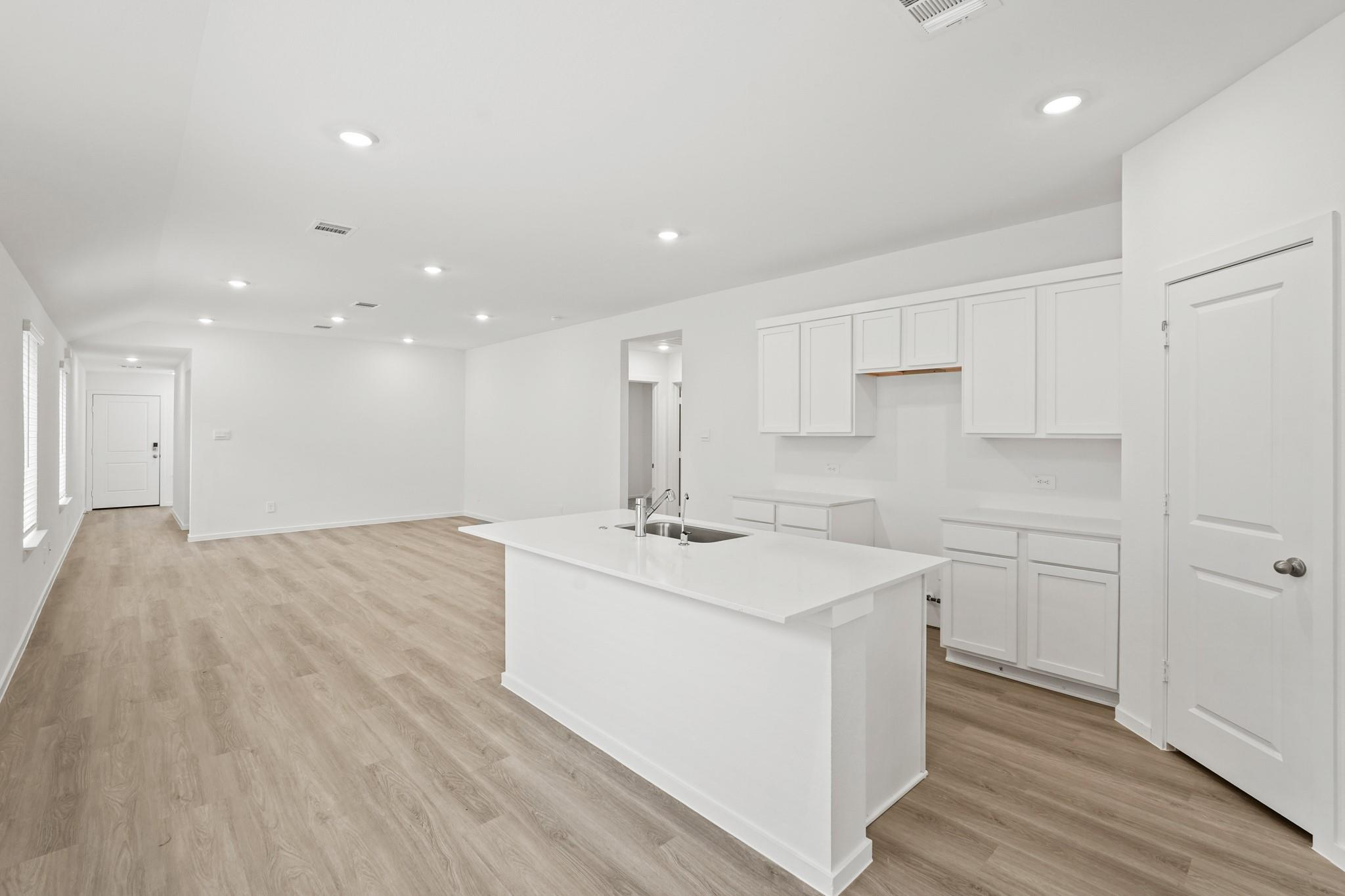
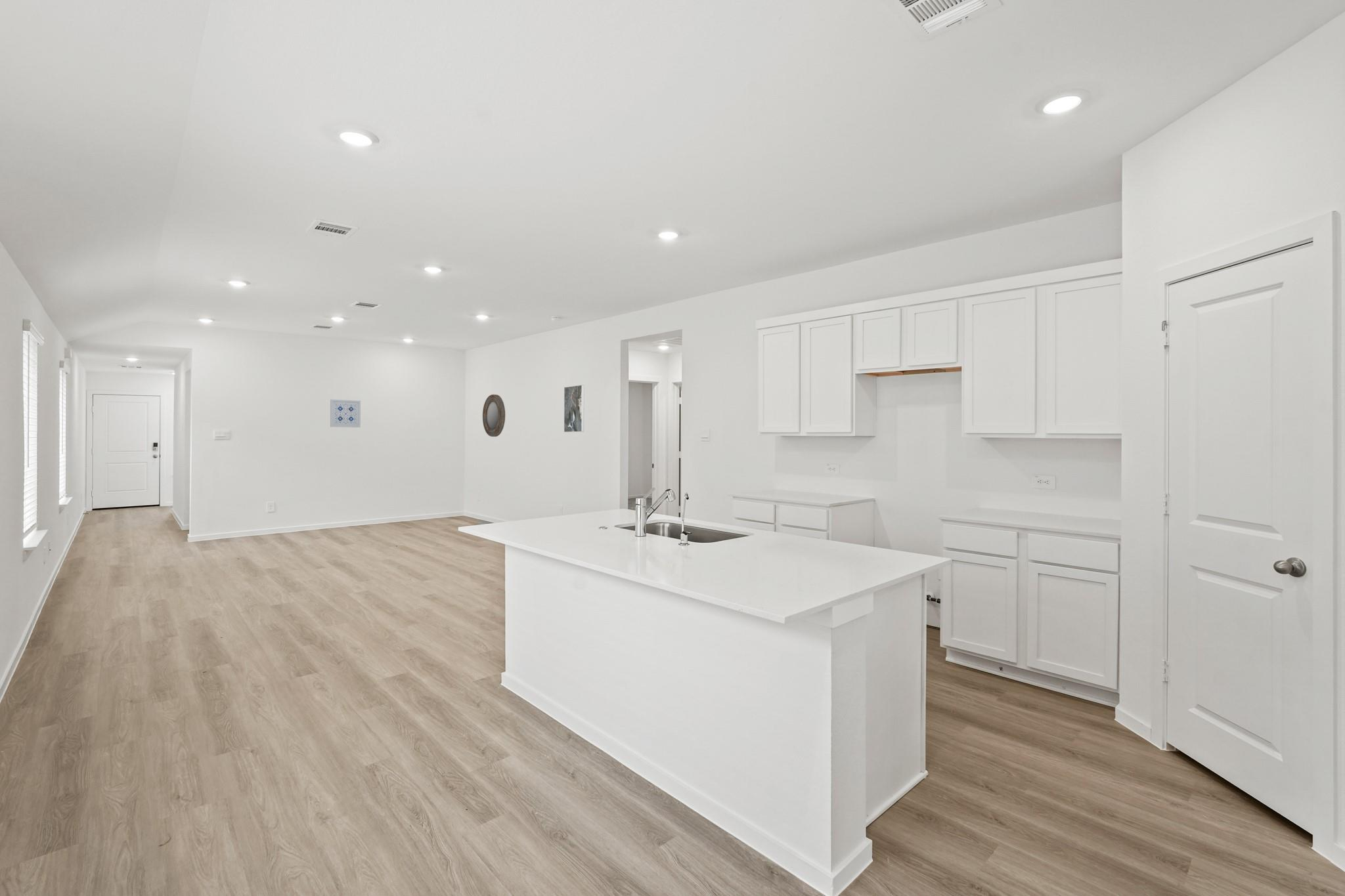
+ home mirror (493, 416)
+ wall art (345, 414)
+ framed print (573, 409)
